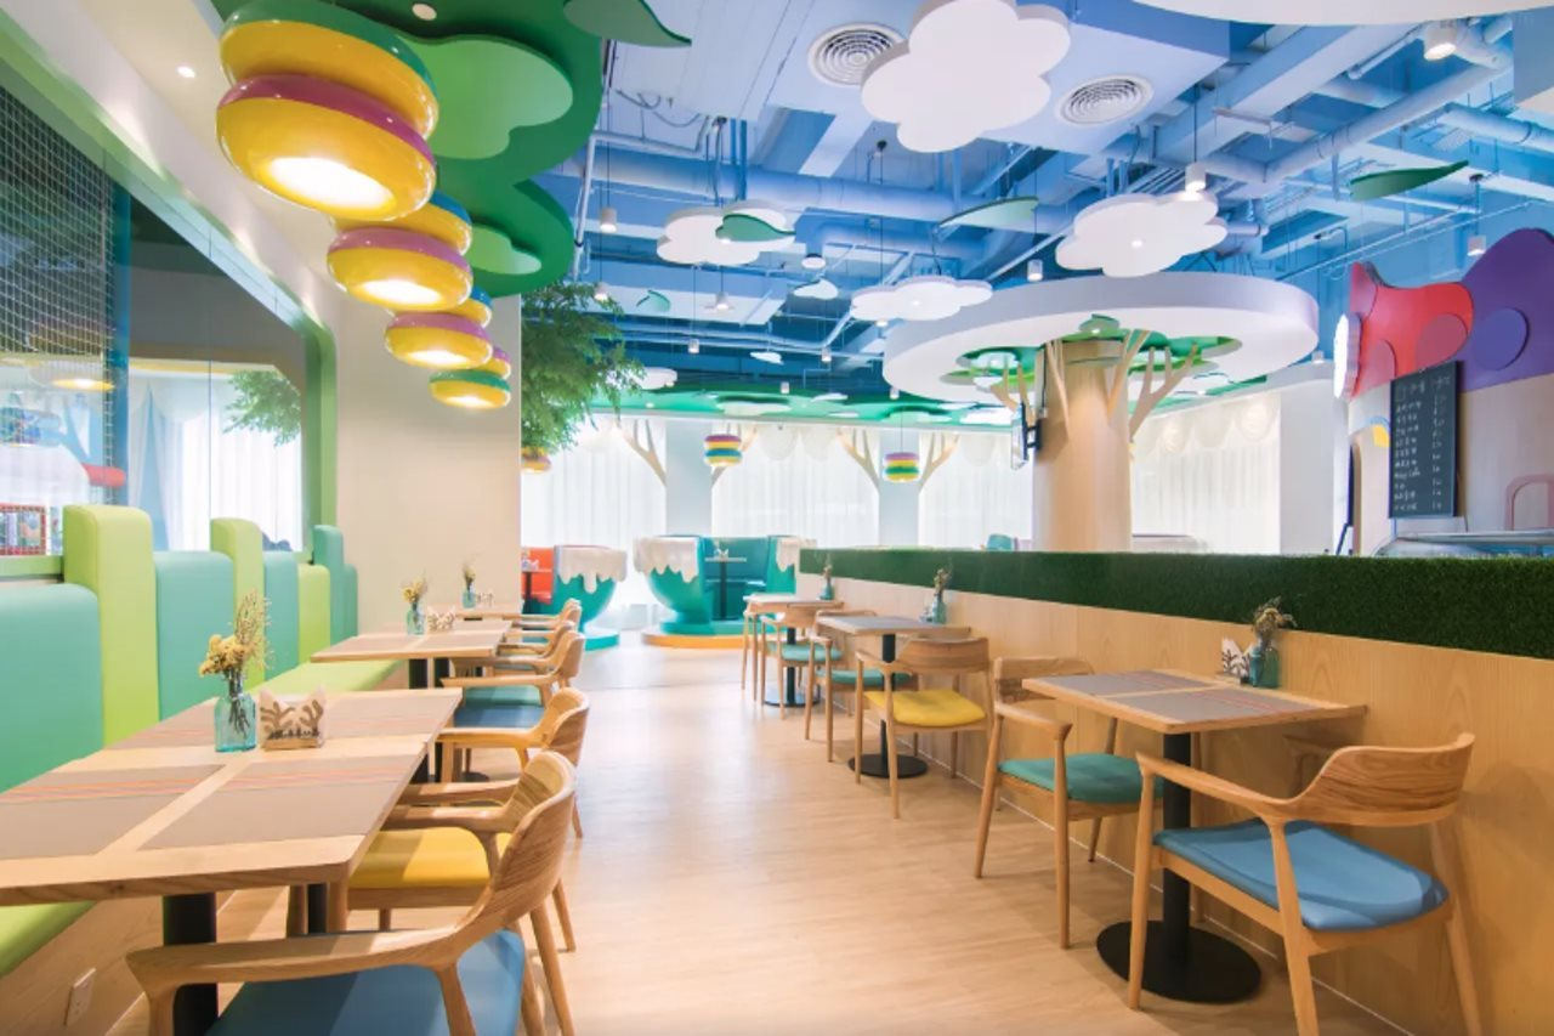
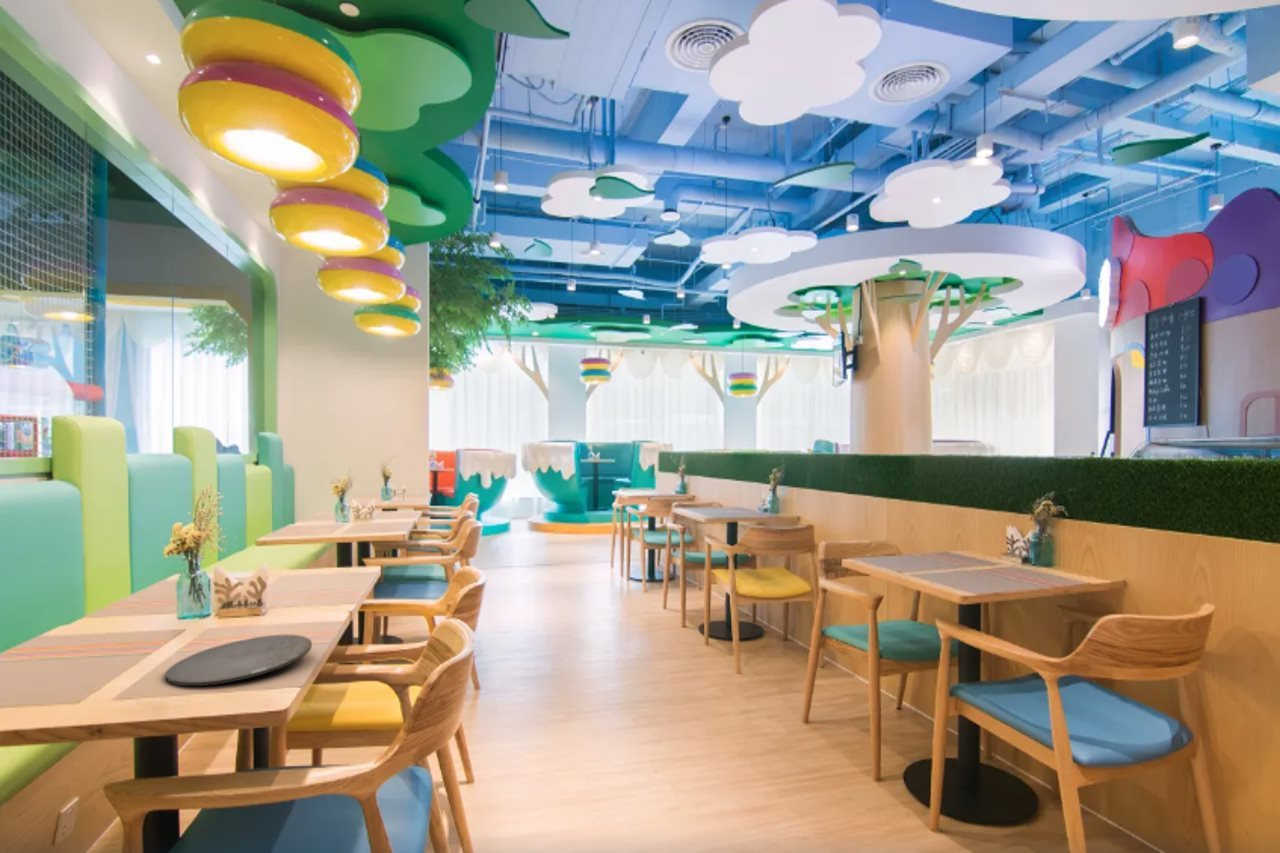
+ plate (242, 658)
